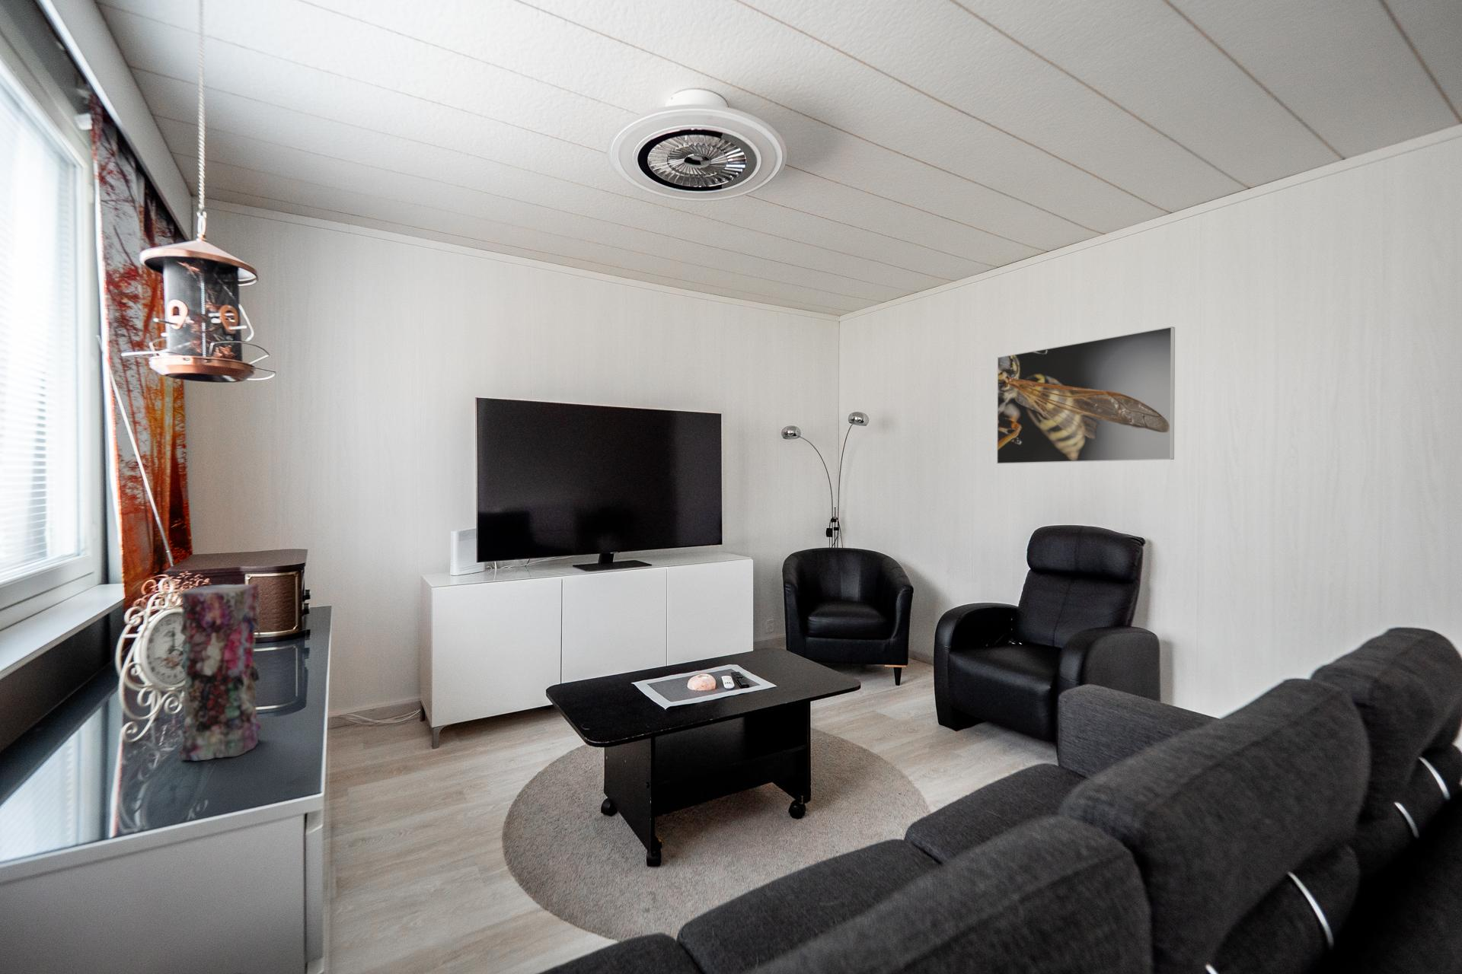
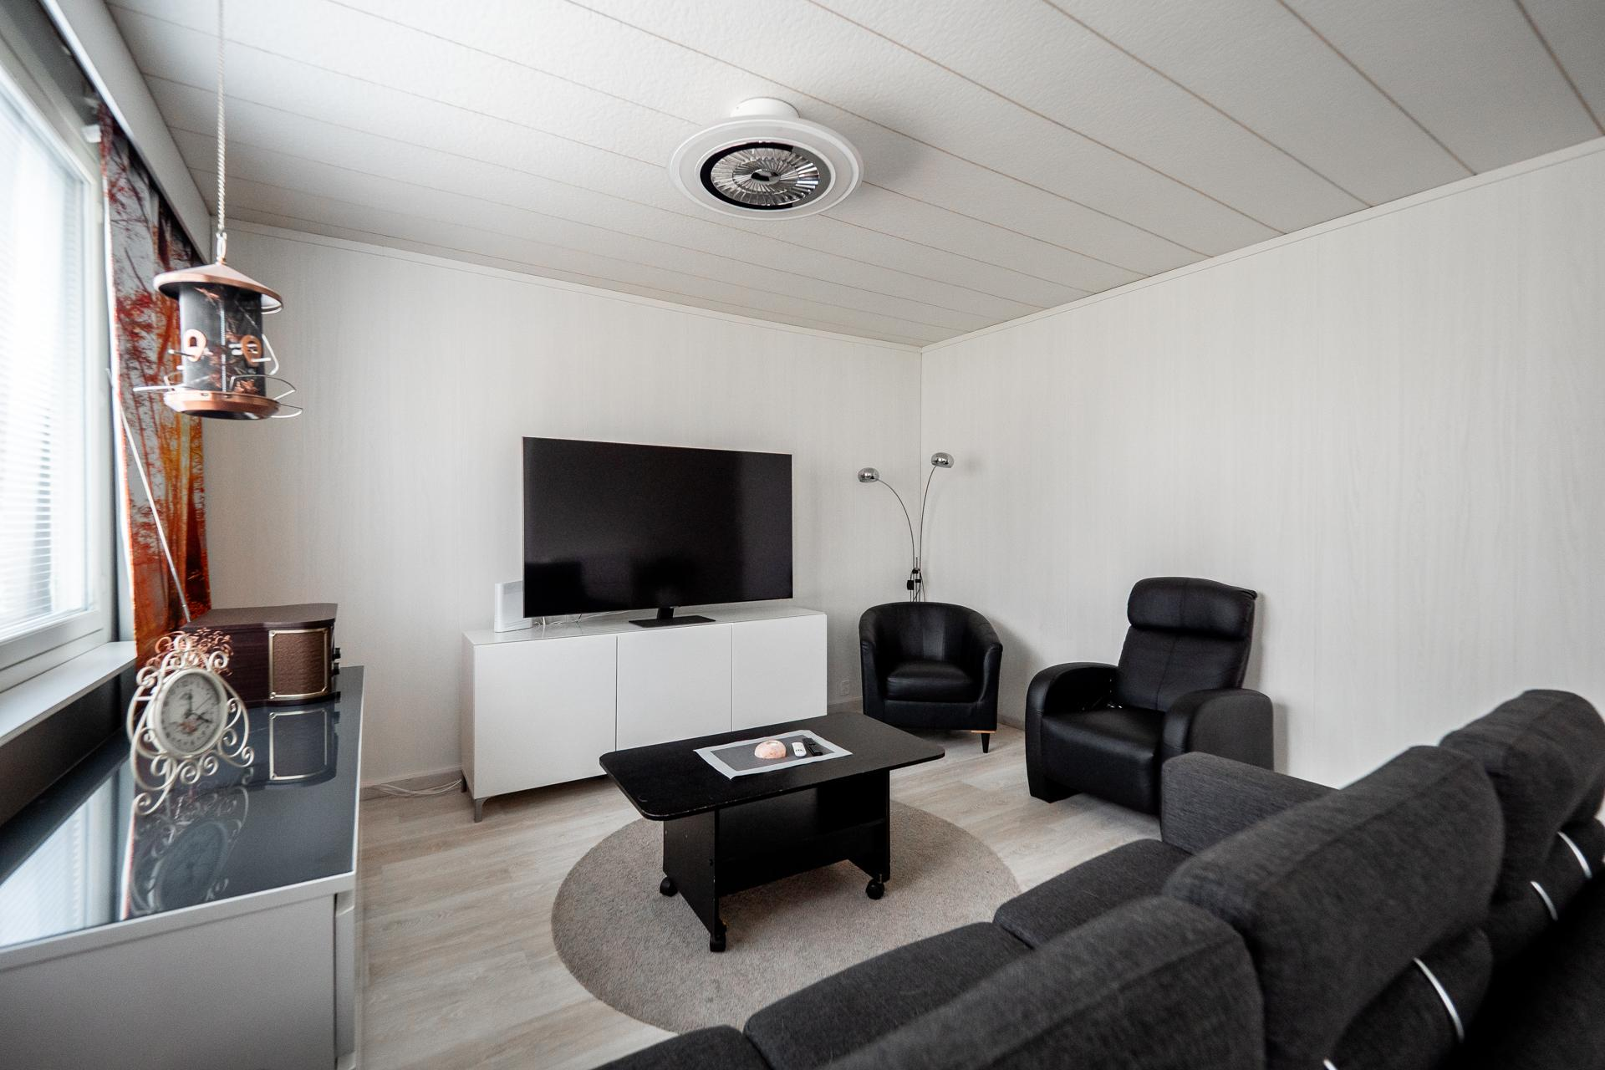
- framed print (1076, 402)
- vase (220, 669)
